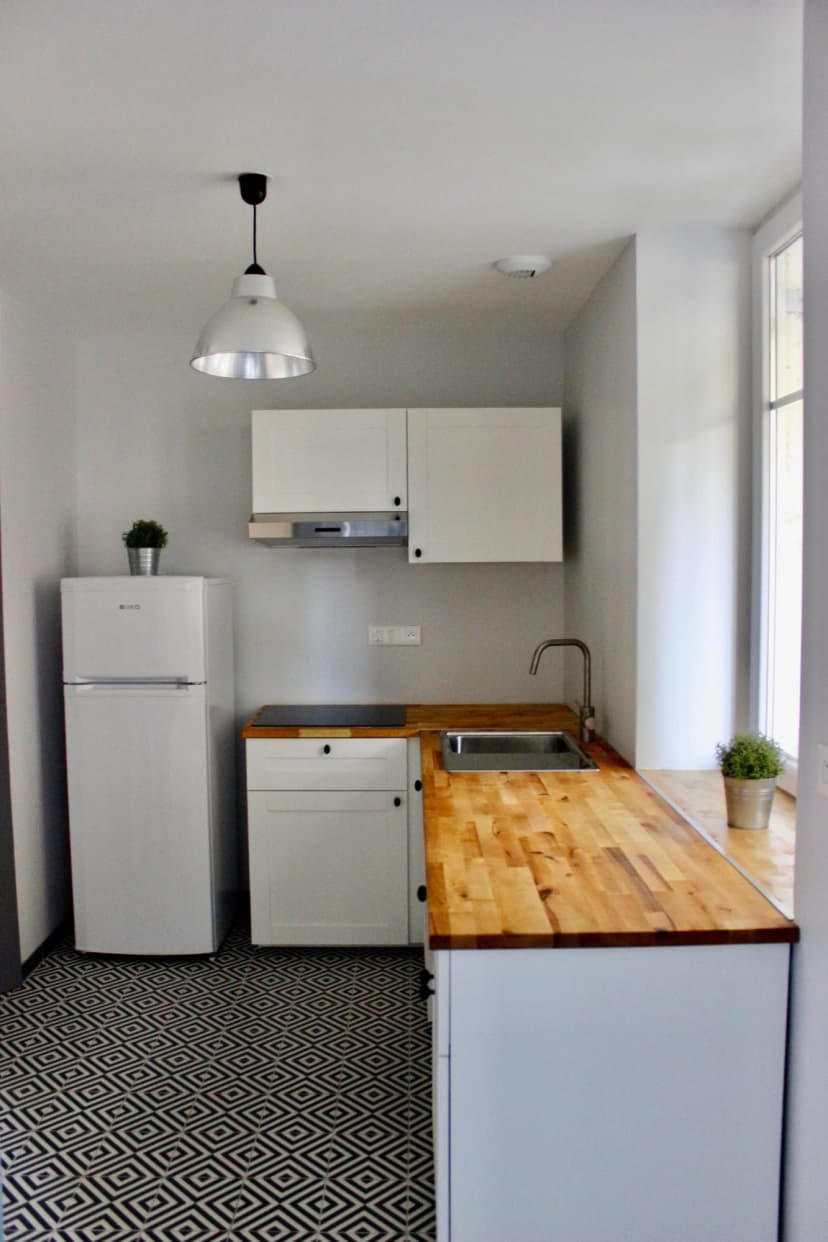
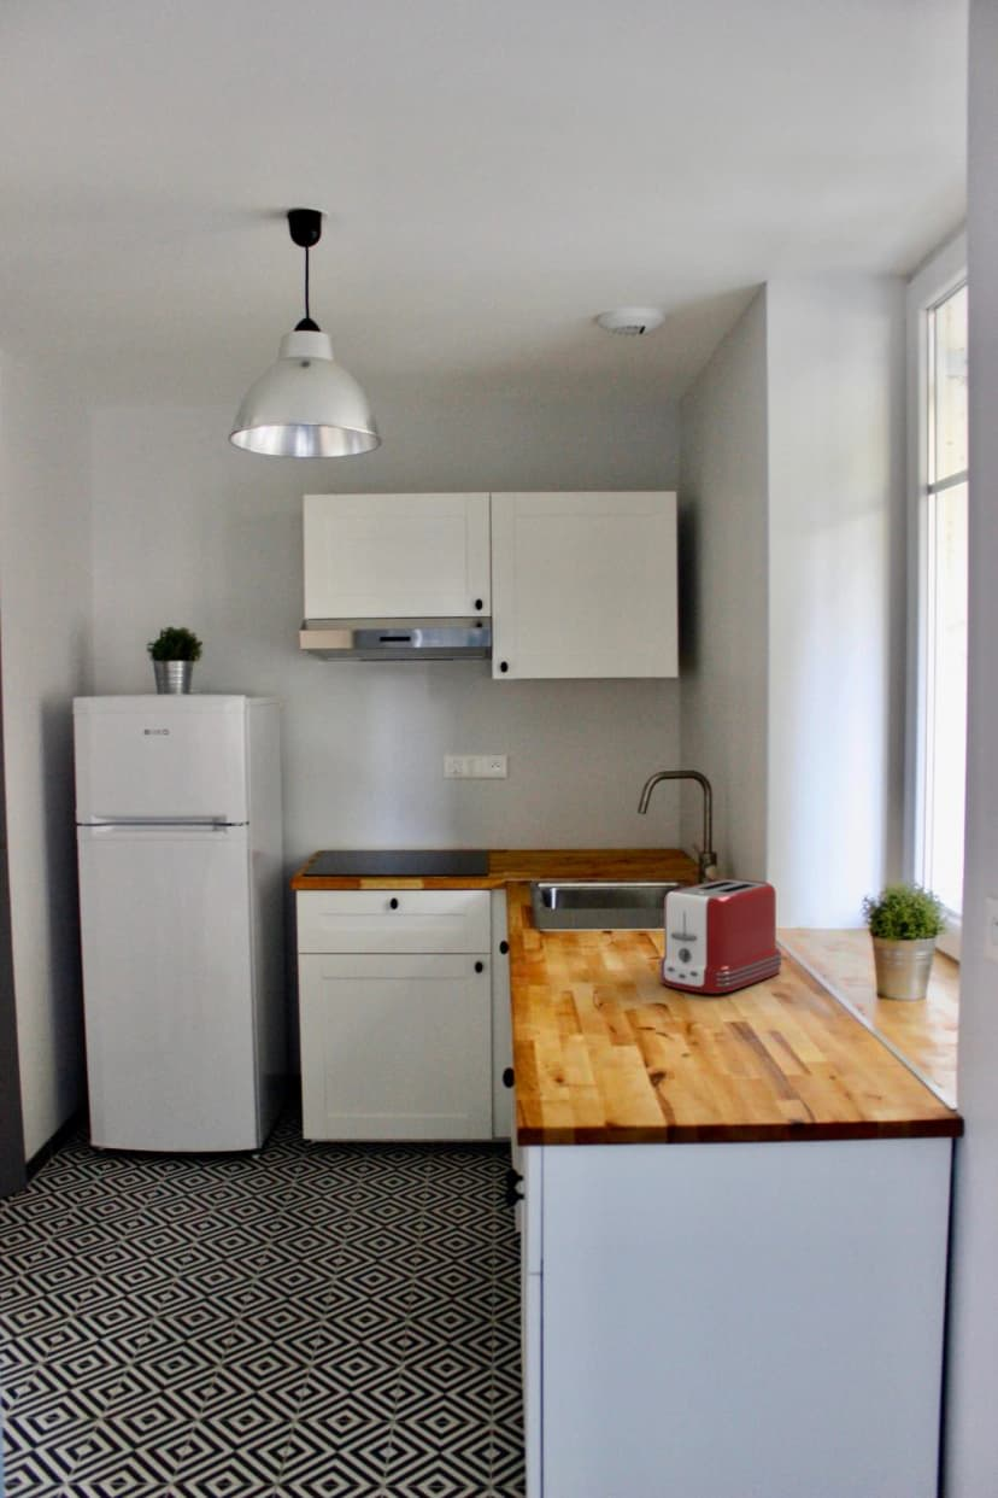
+ toaster (721, 931)
